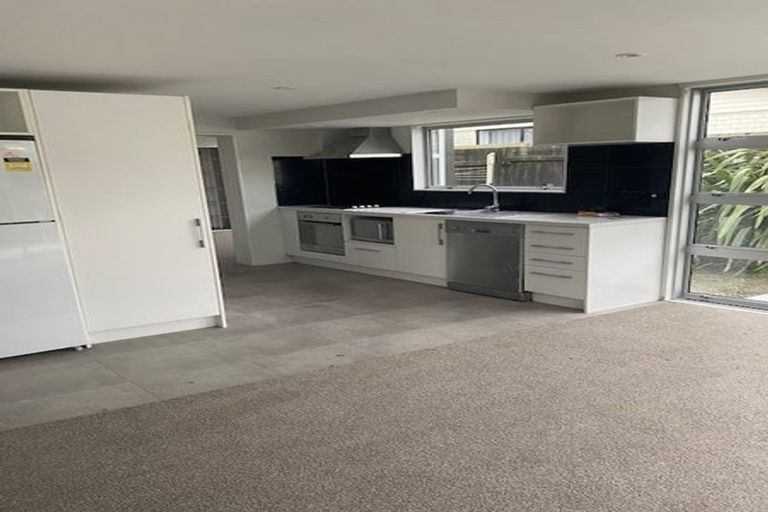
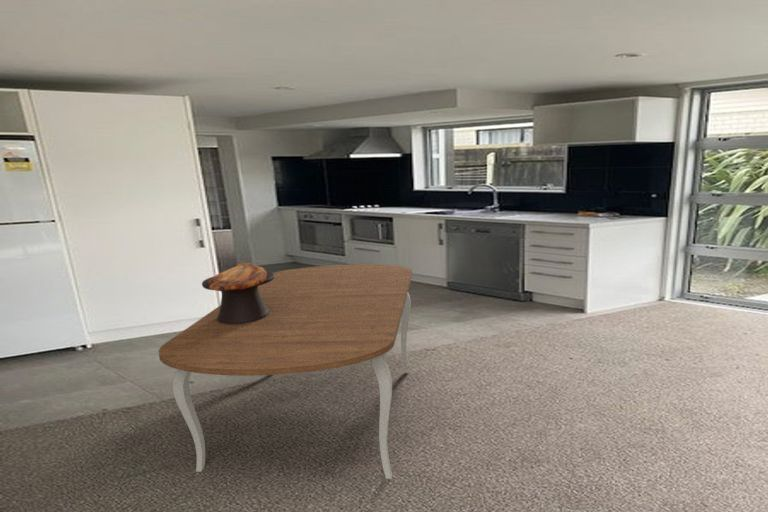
+ dining table (317, 357)
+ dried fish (242, 293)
